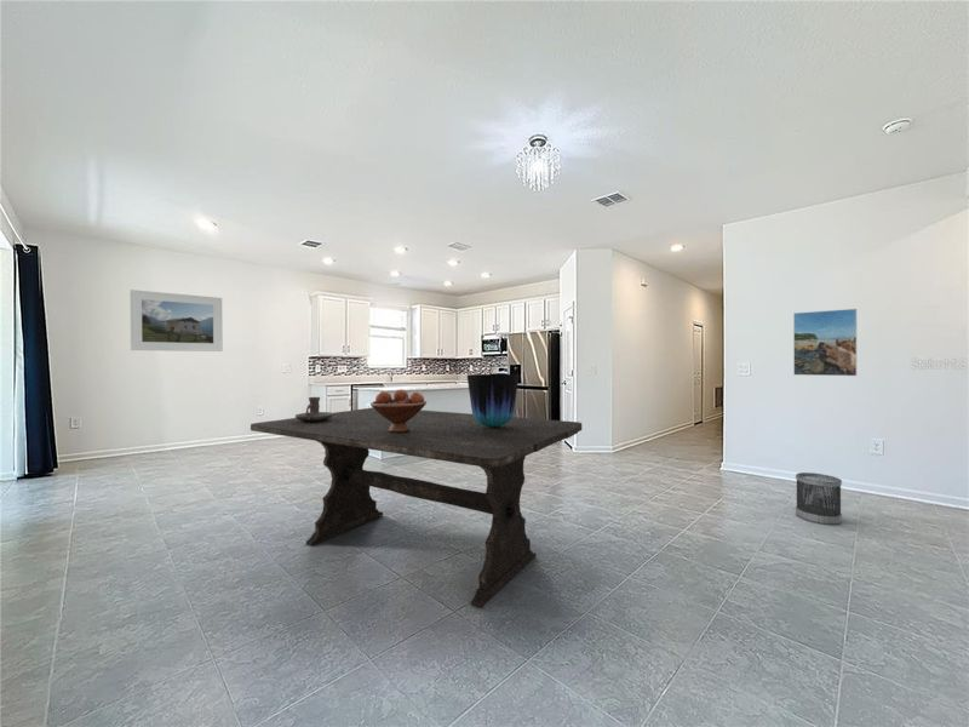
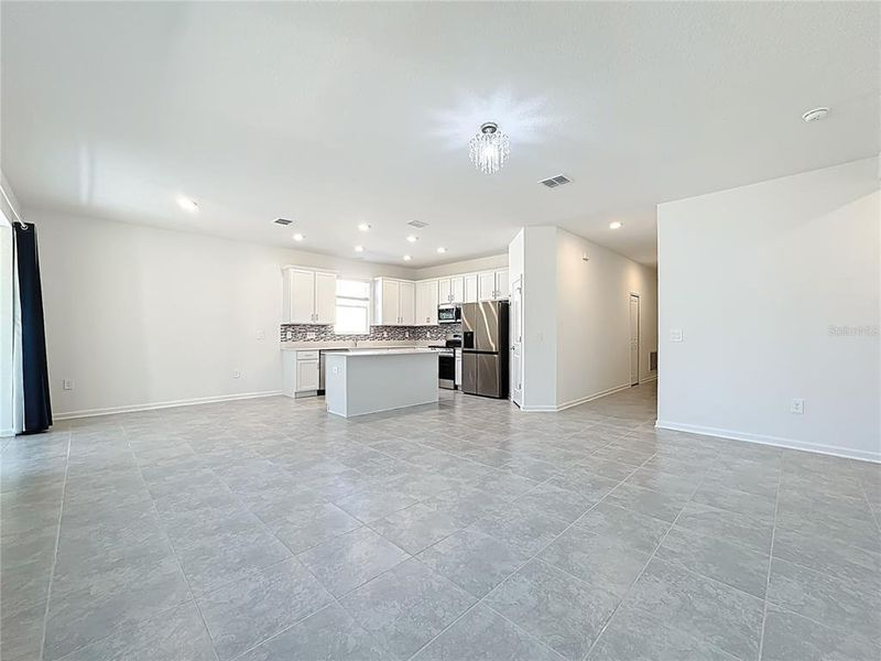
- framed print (179, 322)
- dining table (417, 486)
- candle holder (313, 408)
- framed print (824, 343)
- vase (492, 400)
- fruit bowl (399, 410)
- wastebasket (816, 497)
